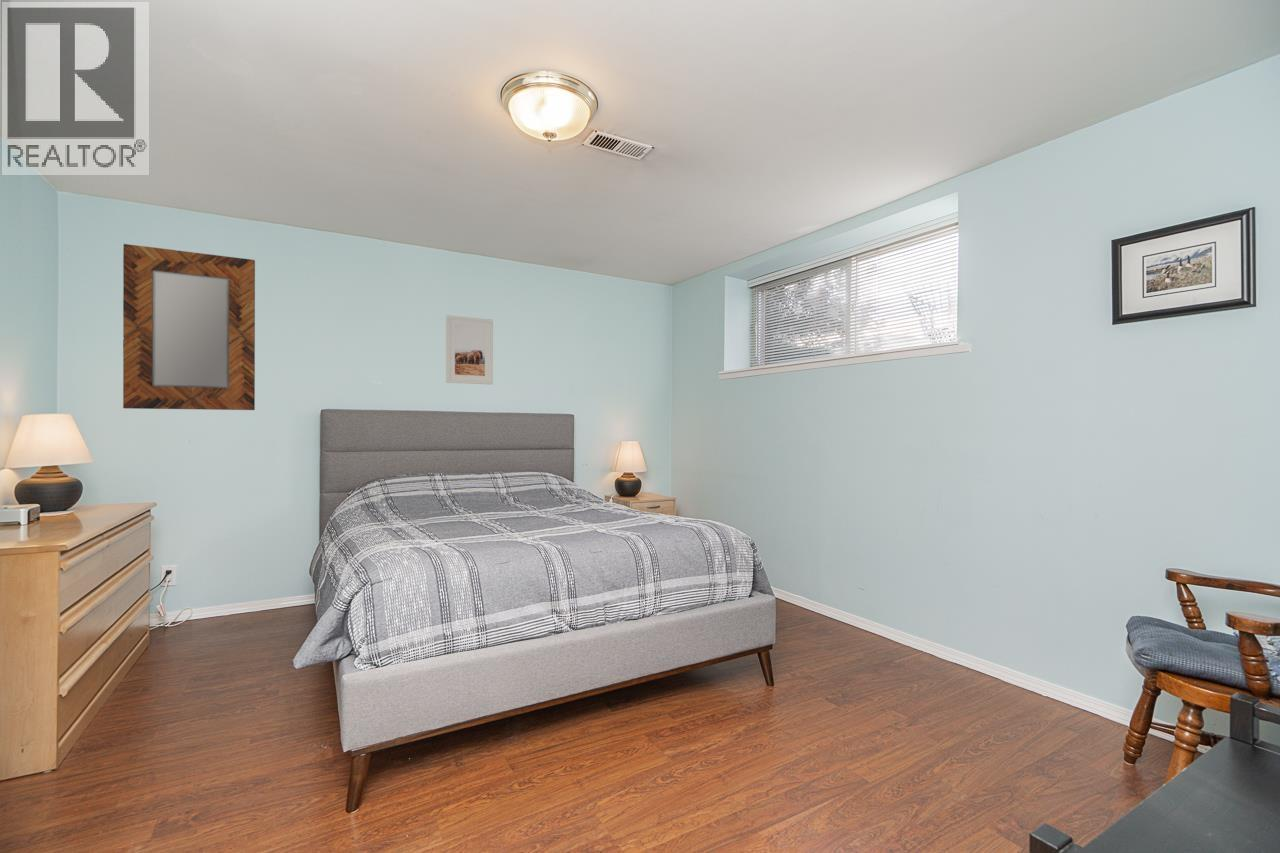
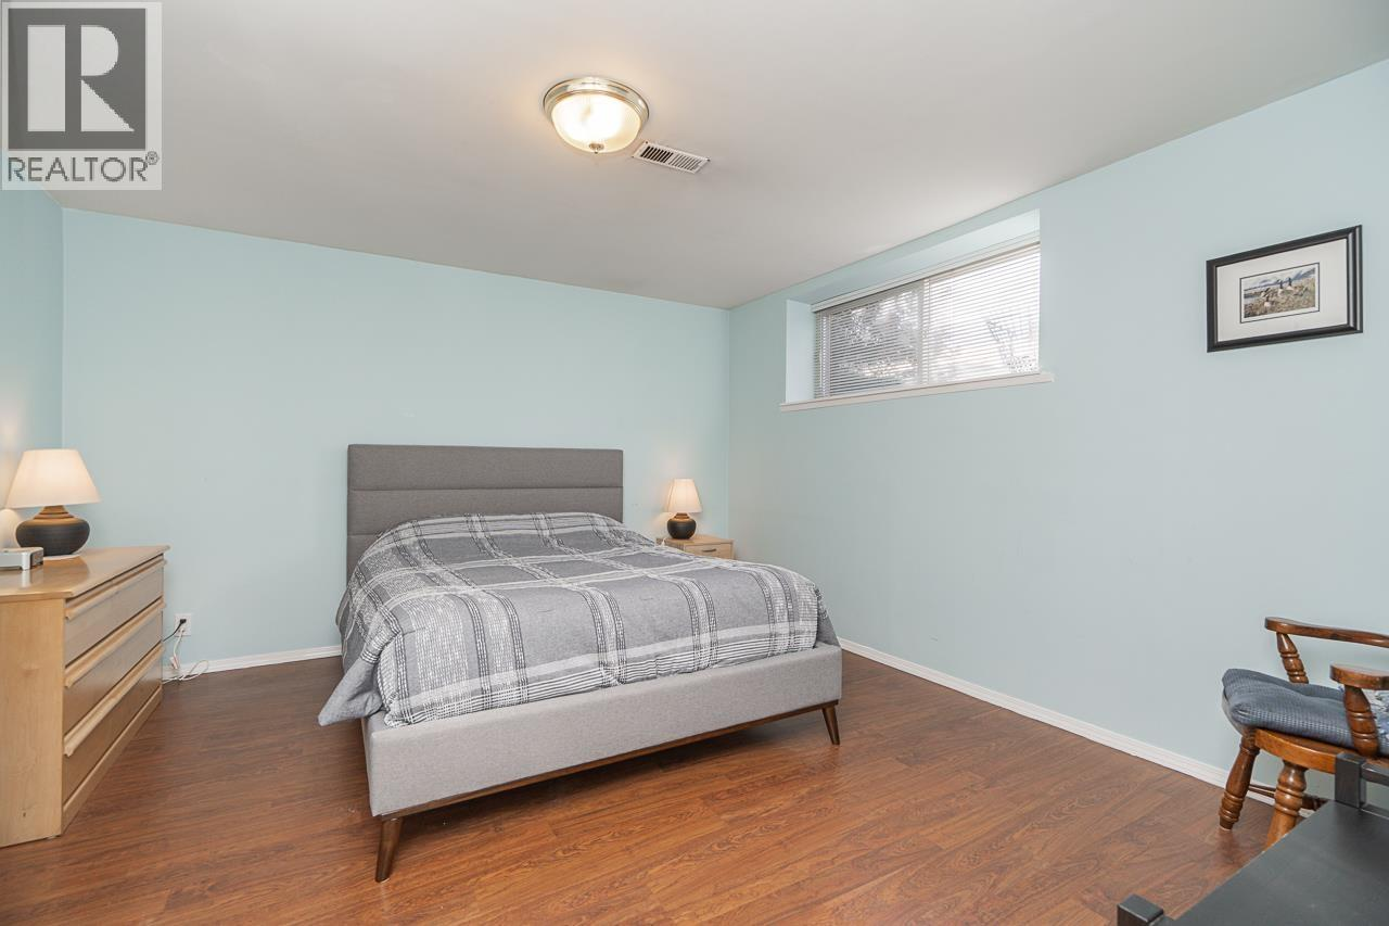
- home mirror (192, 331)
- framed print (469, 350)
